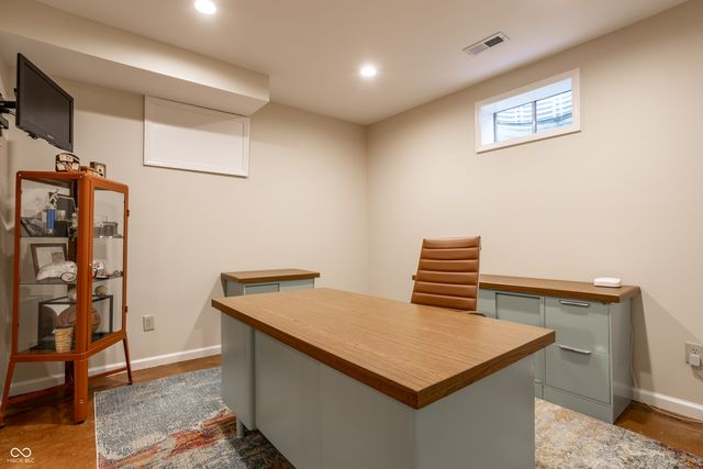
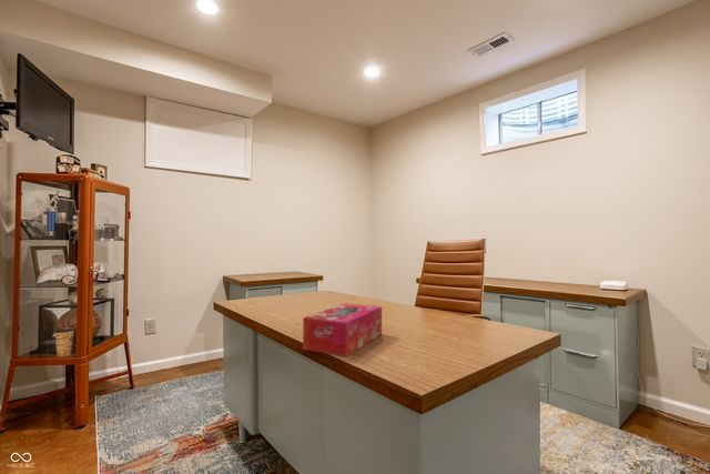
+ tissue box (345, 325)
